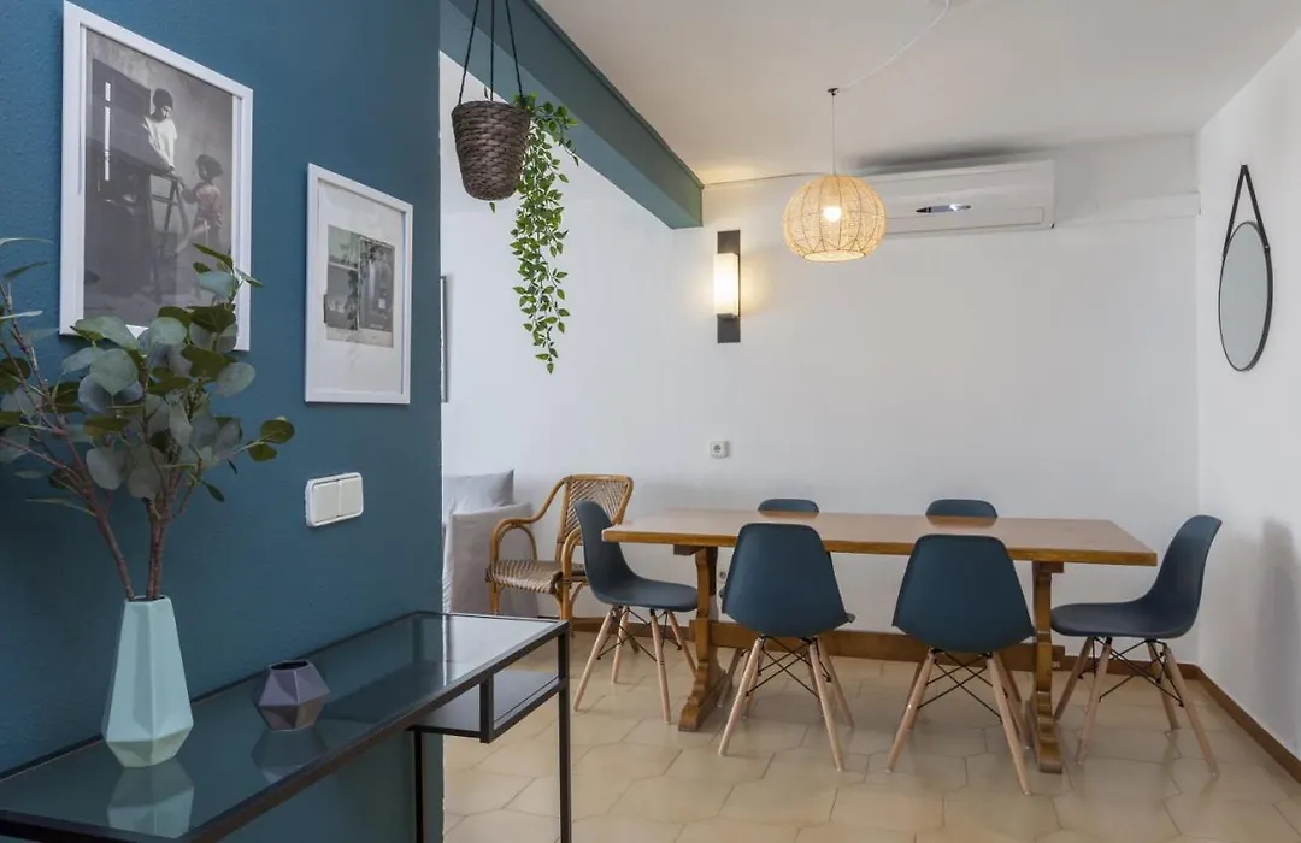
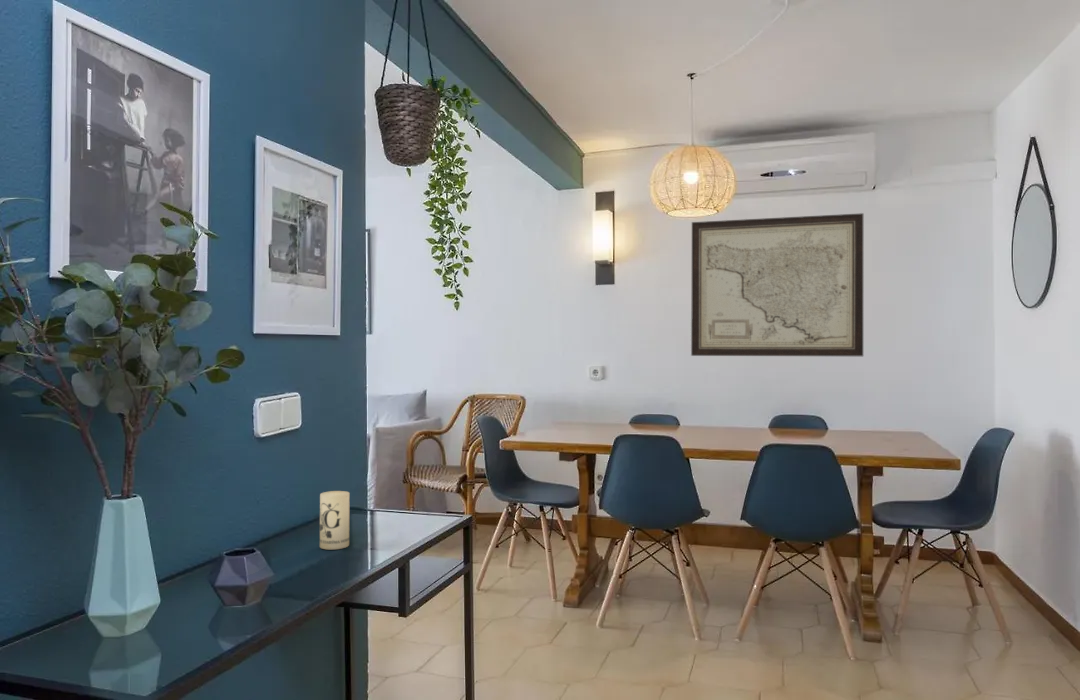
+ candle (334, 519)
+ wall art (774, 287)
